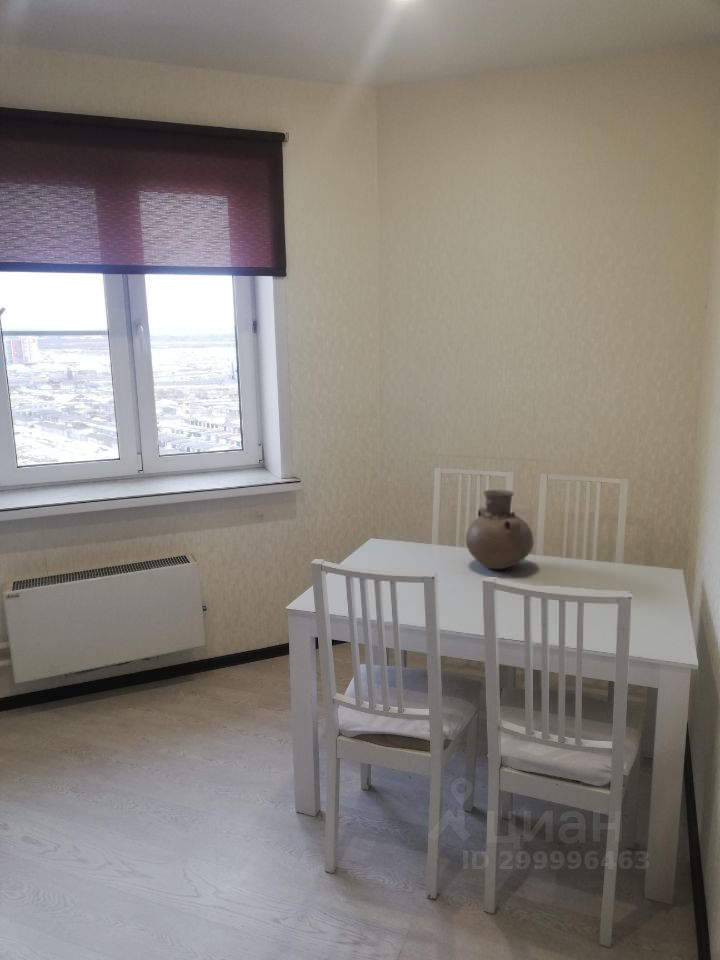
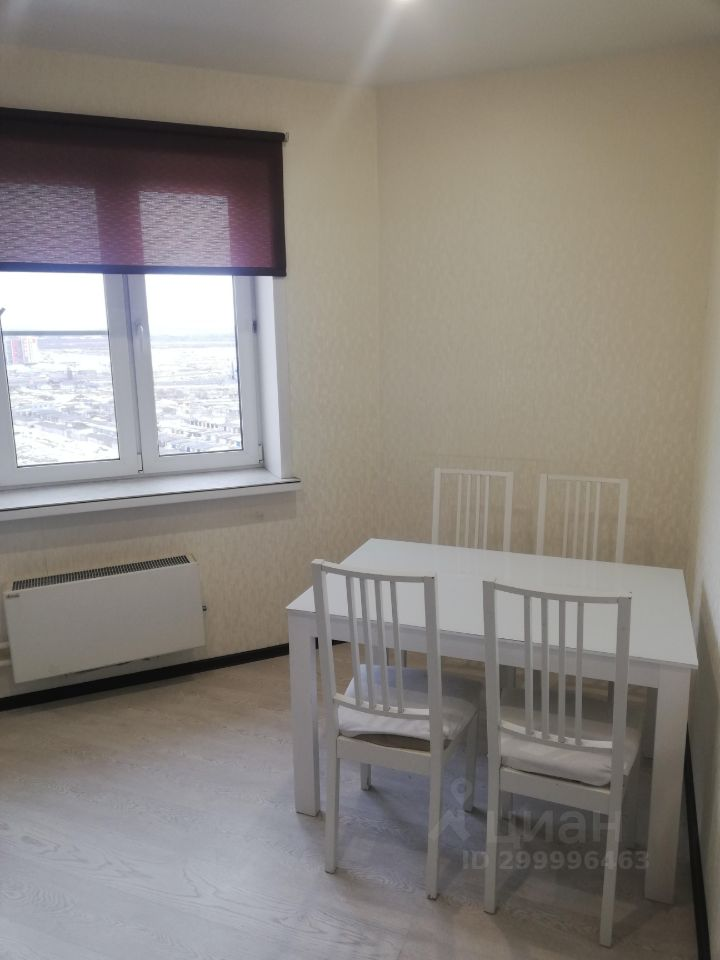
- vase (499, 529)
